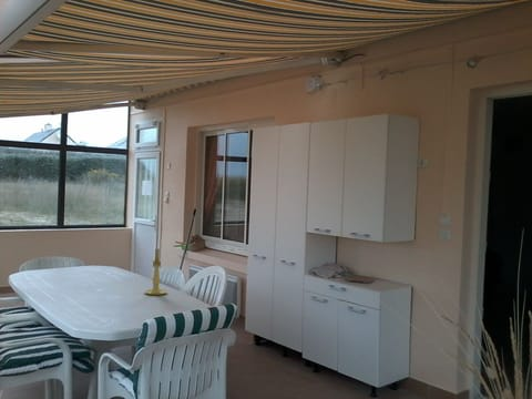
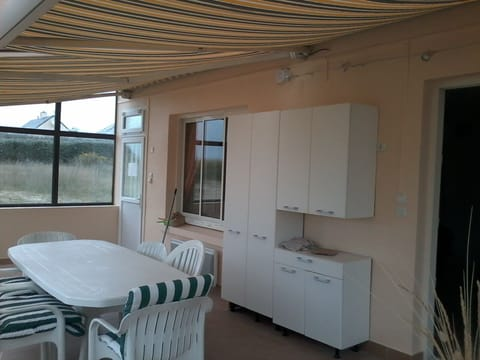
- candle holder (156, 269)
